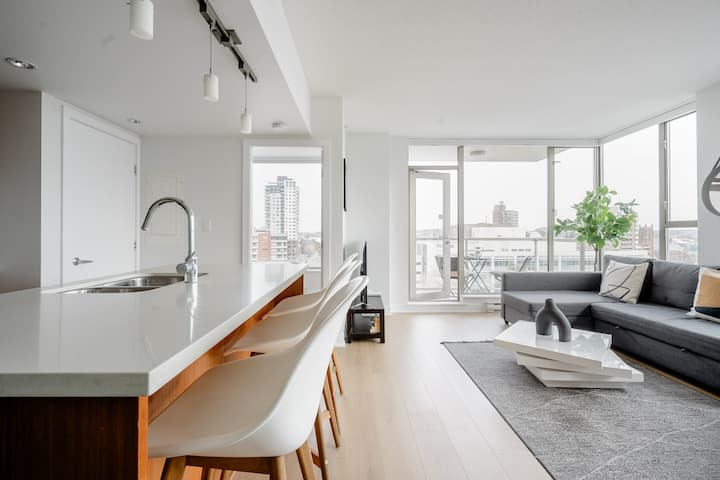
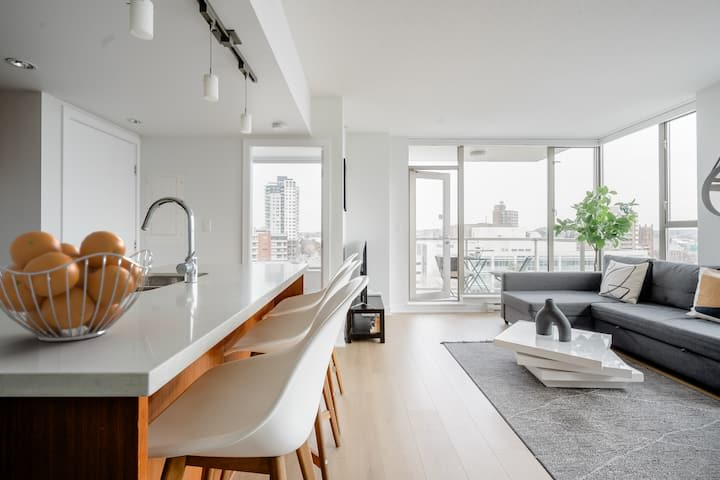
+ fruit basket (74, 282)
